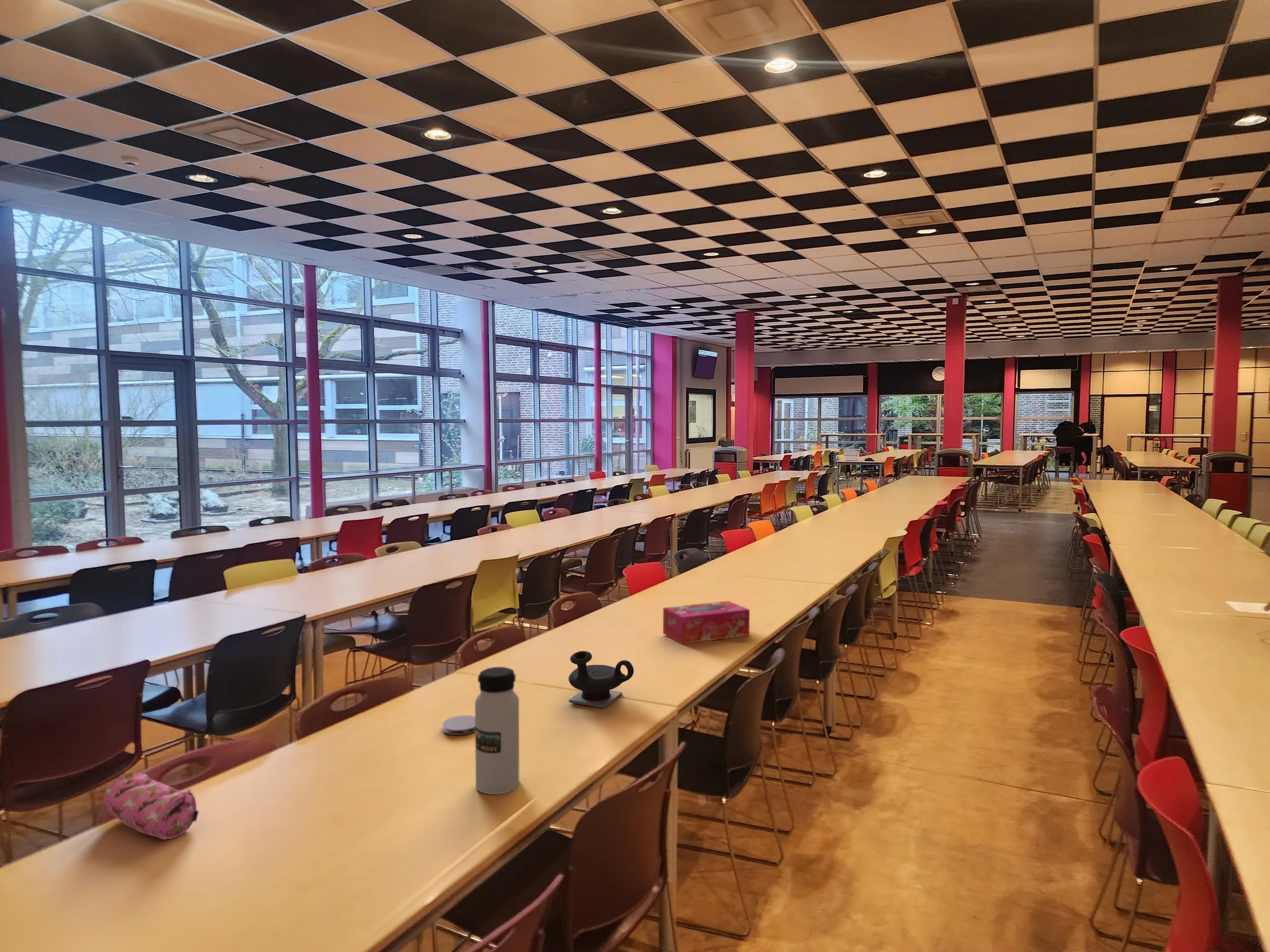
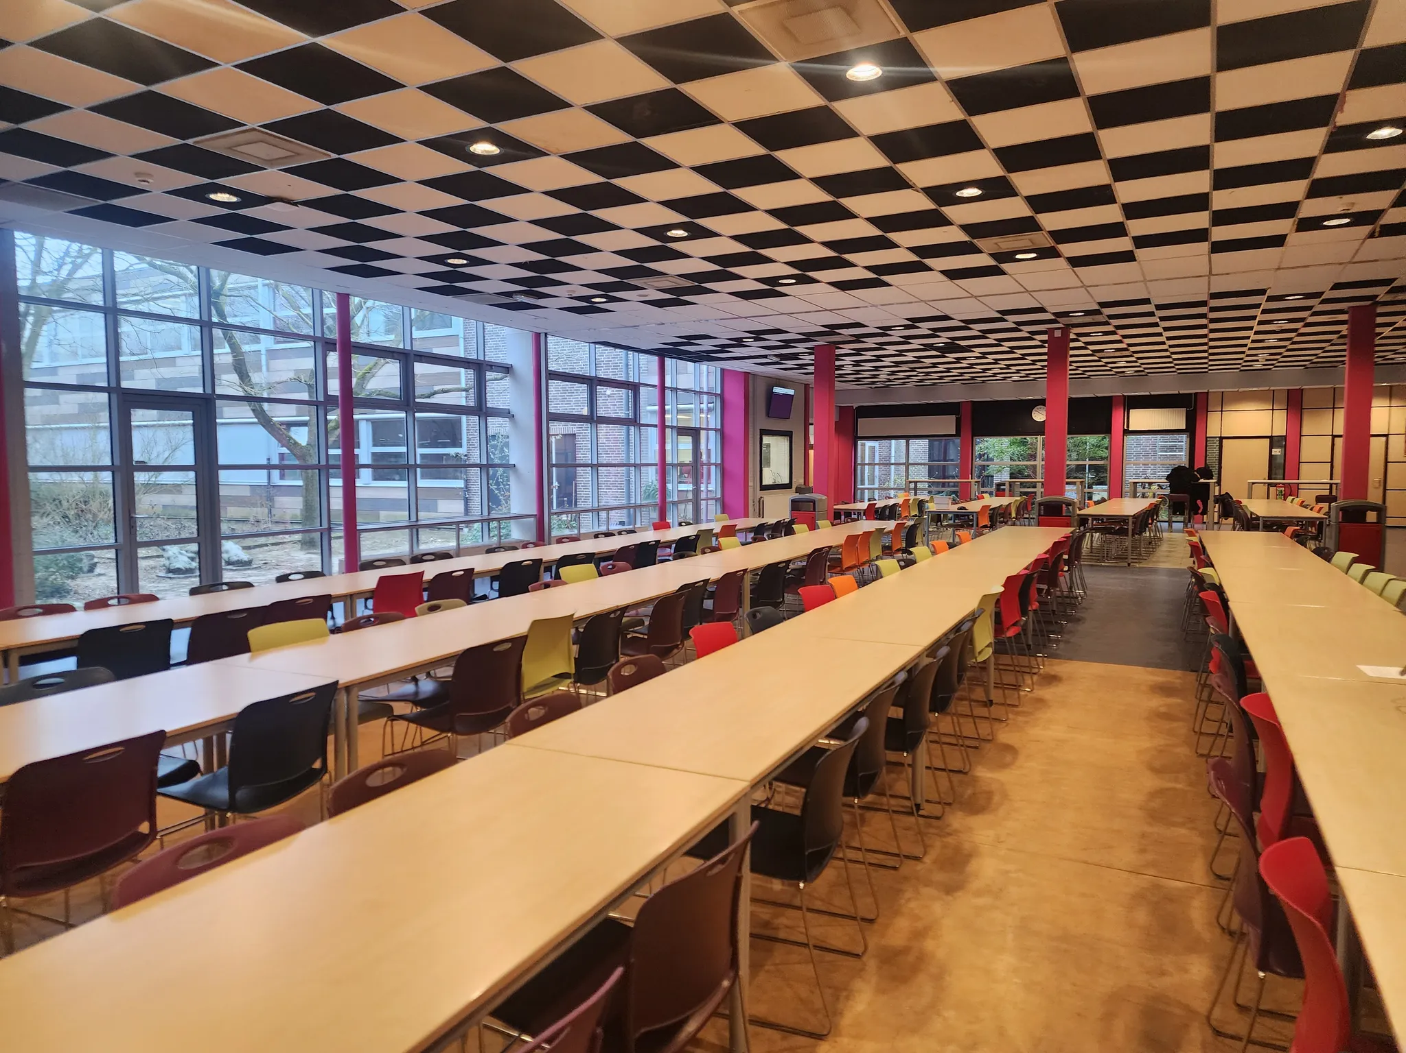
- teapot (599, 674)
- tissue box (706, 621)
- coaster (461, 725)
- water bottle (497, 728)
- pencil case (150, 804)
